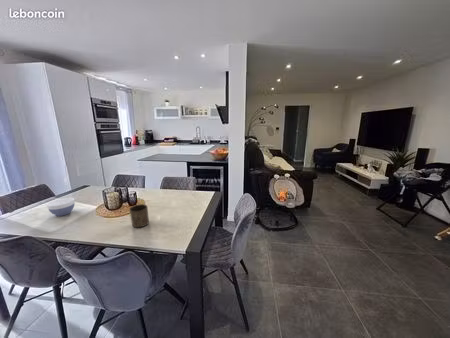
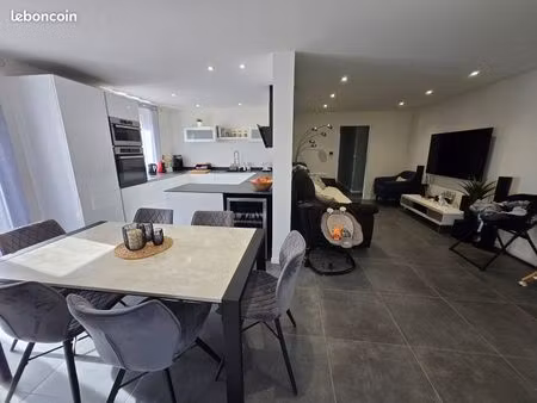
- cup (139, 215)
- bowl (62, 207)
